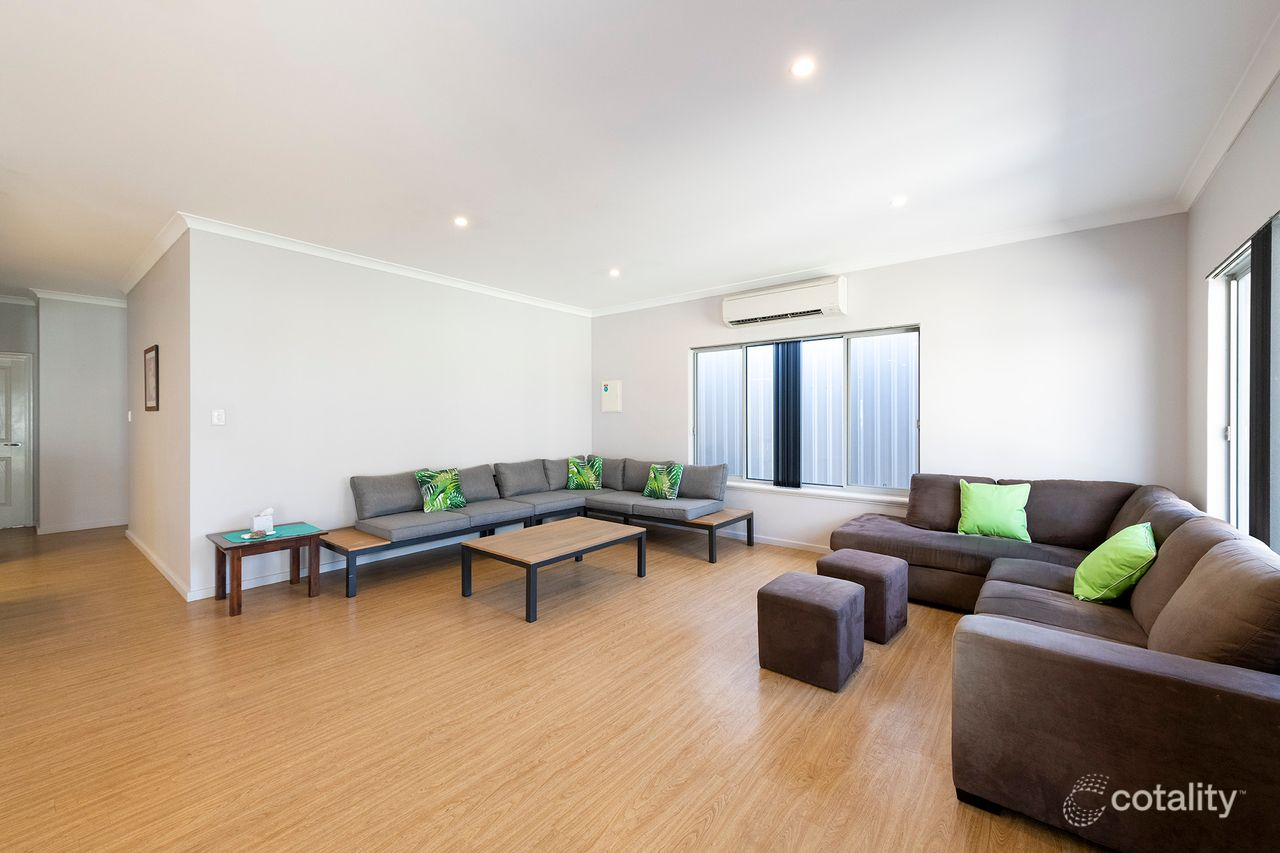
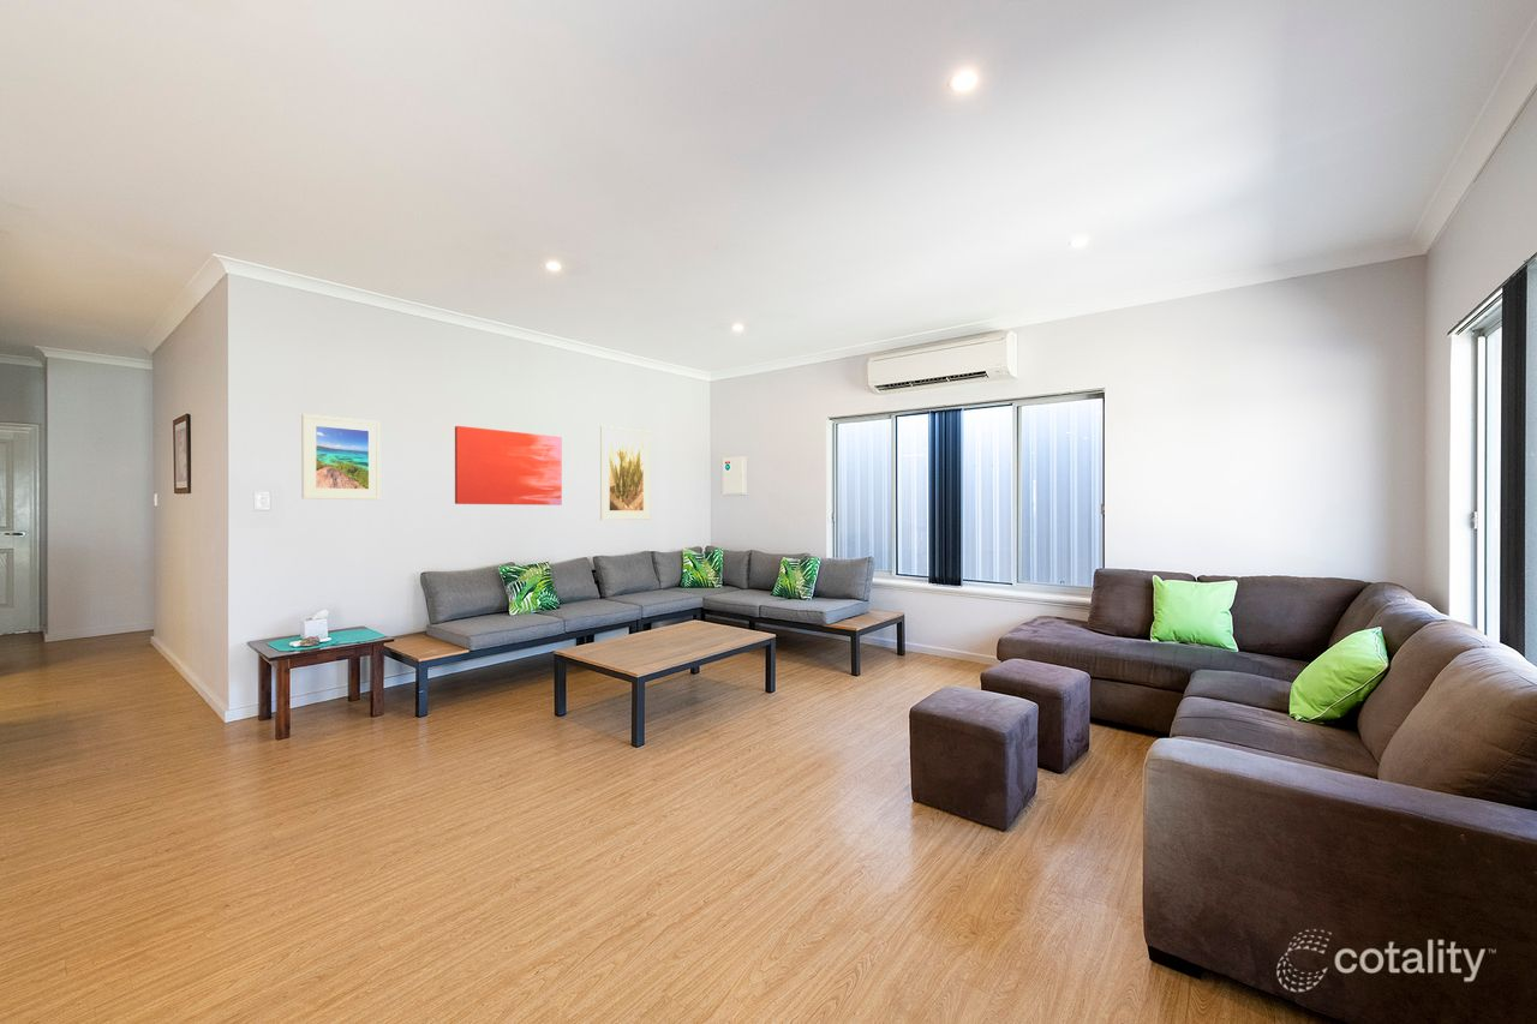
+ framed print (342, 457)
+ wall art (512, 468)
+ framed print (626, 474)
